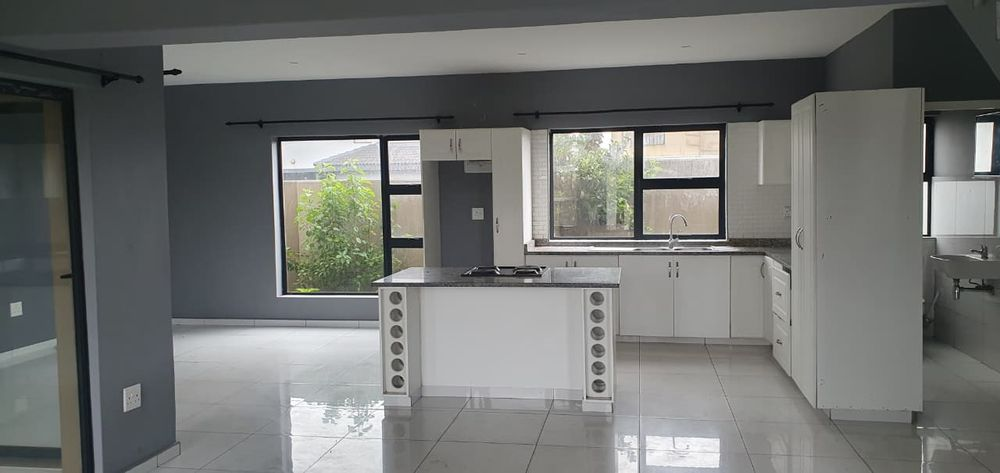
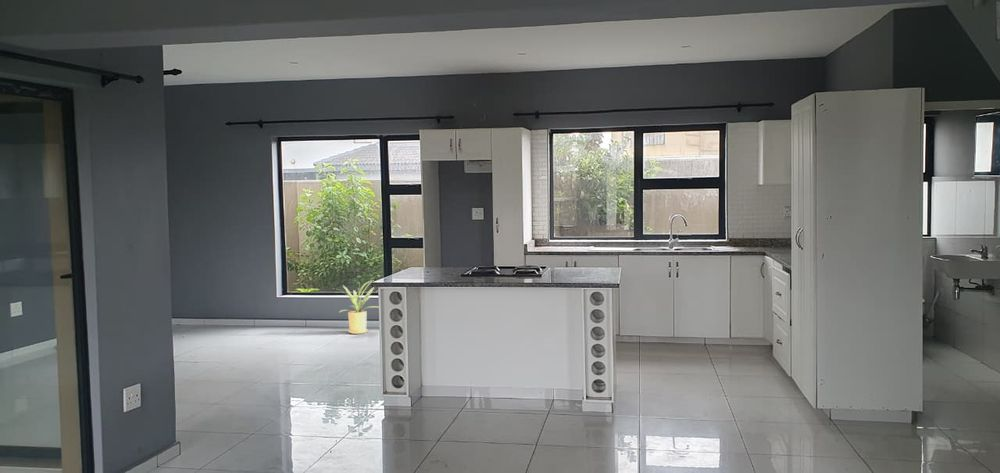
+ house plant (357, 306)
